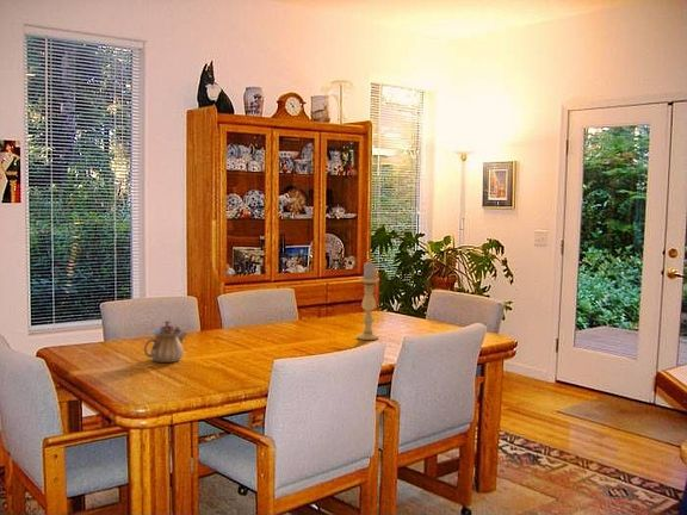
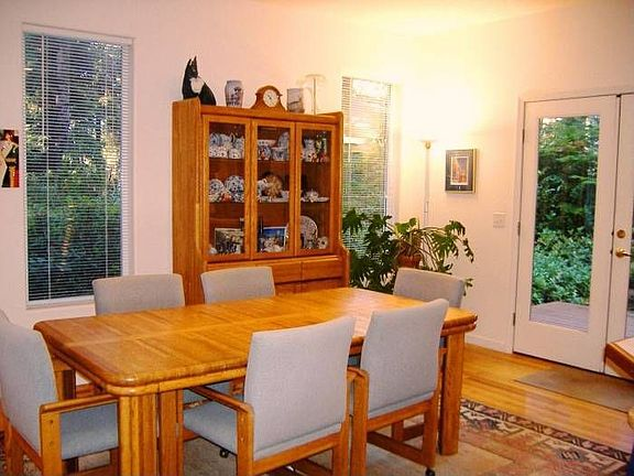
- teapot (165, 340)
- candle holder (369, 299)
